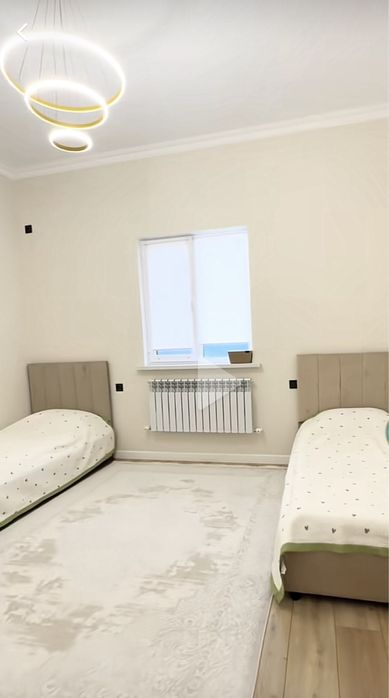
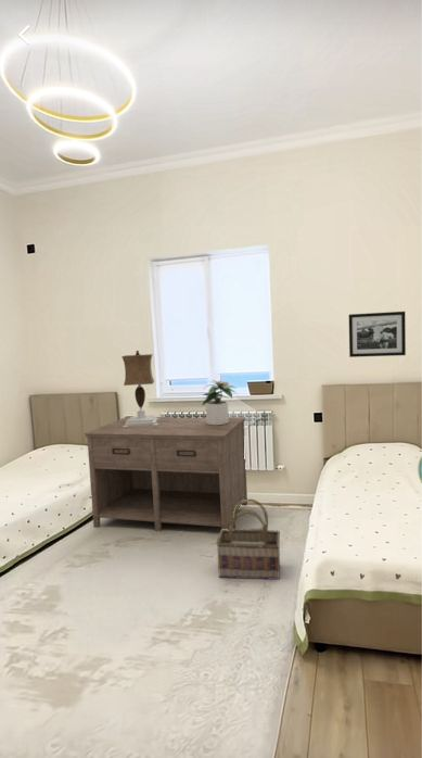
+ table lamp (139, 387)
+ picture frame (376, 334)
+ basket (248, 538)
+ potted plant (219, 401)
+ nightstand (171, 470)
